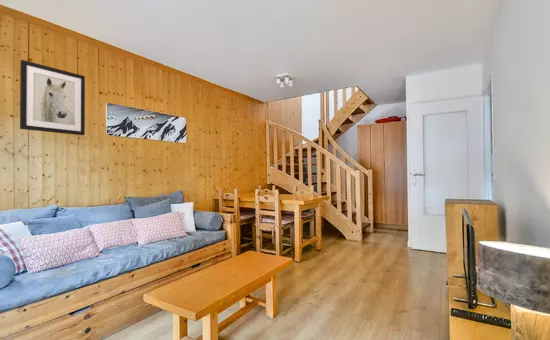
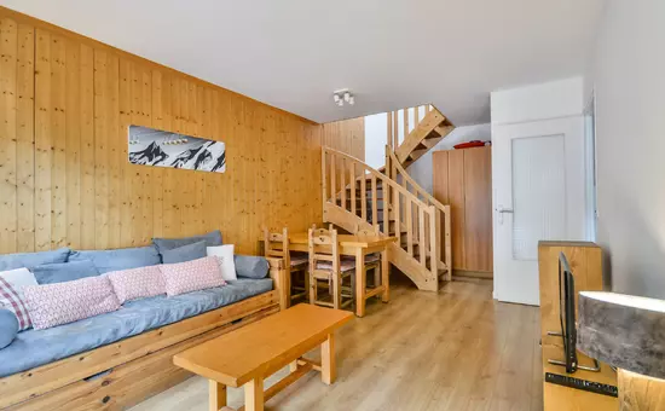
- wall art (54, 100)
